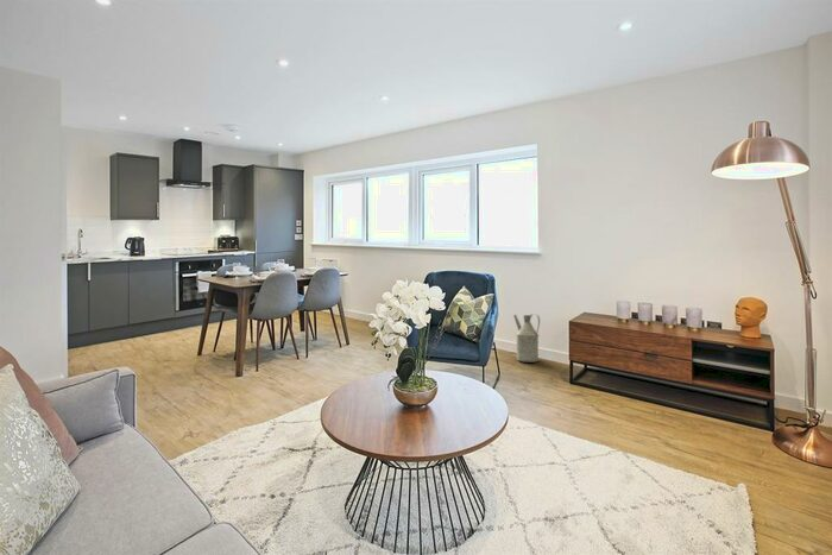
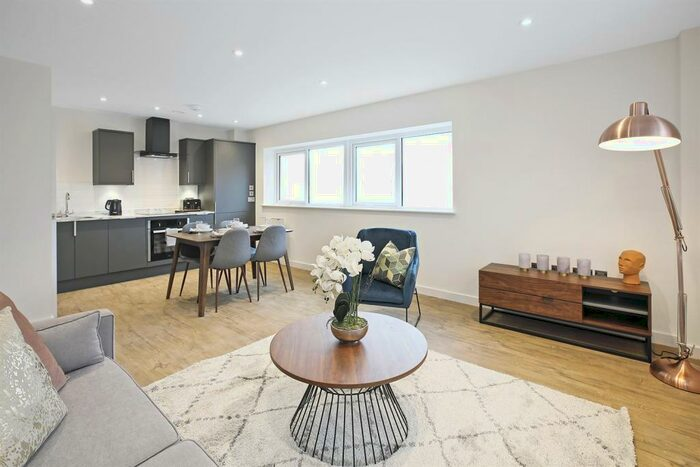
- watering can (525, 336)
